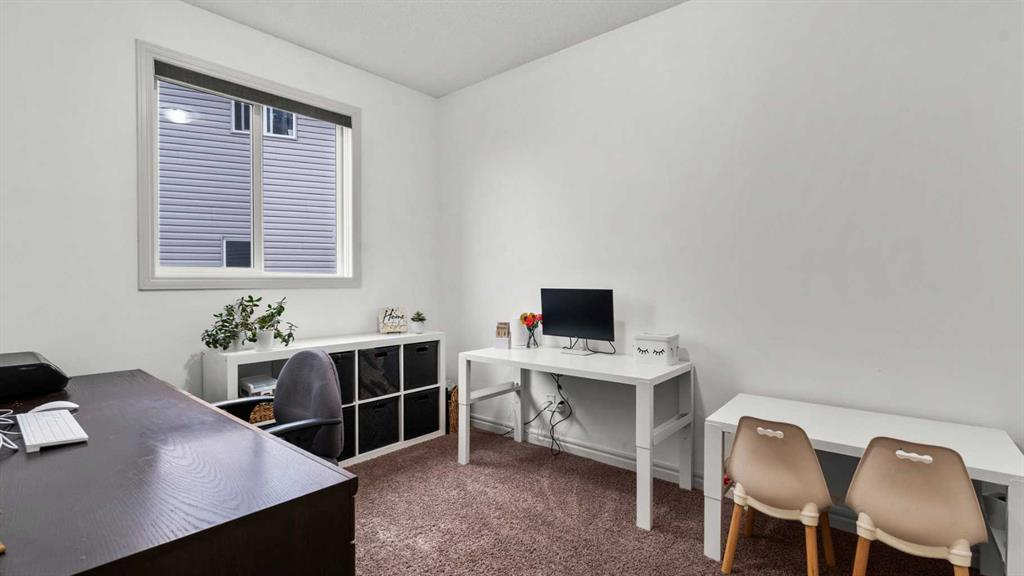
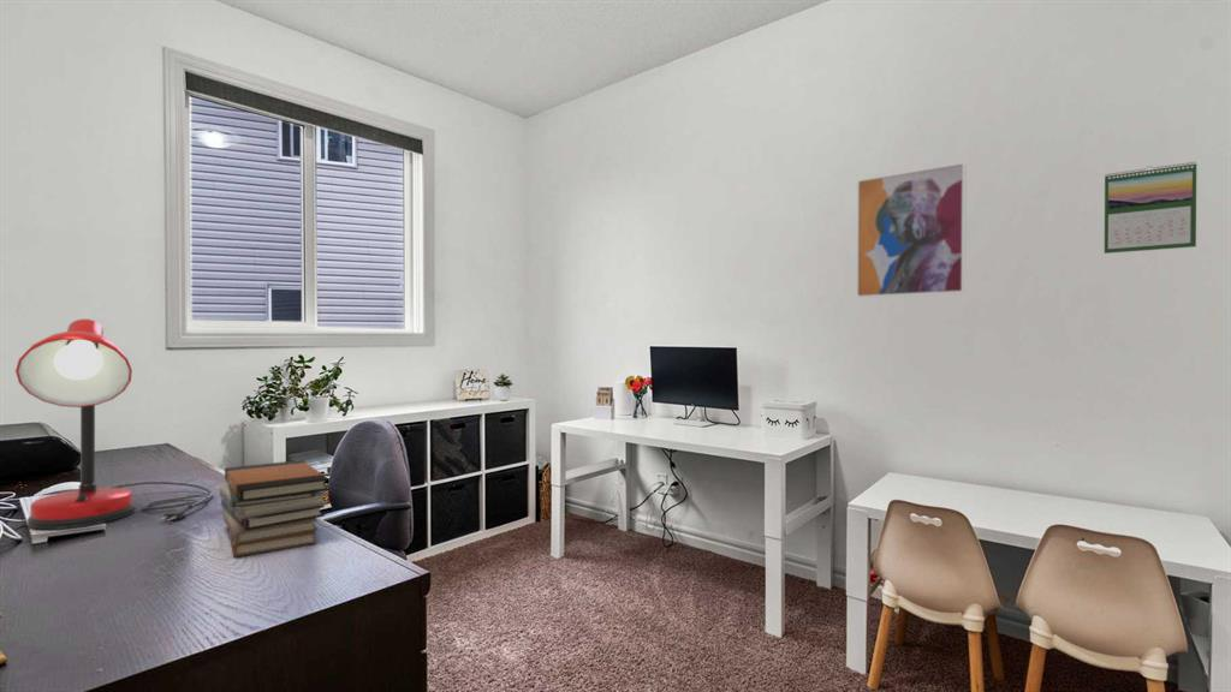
+ wall art (908, 233)
+ desk lamp (113, 398)
+ book stack (272, 502)
+ calendar (1148, 208)
